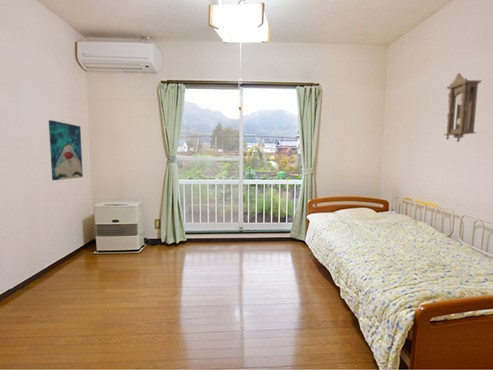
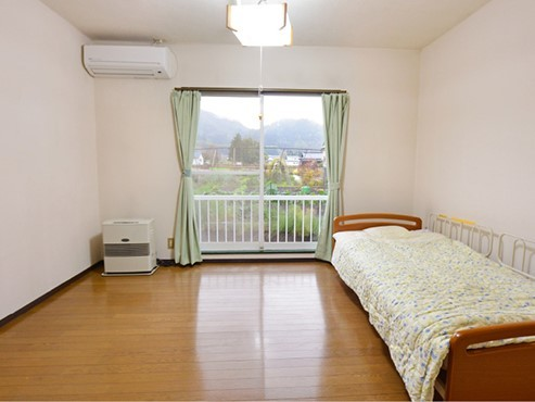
- pendulum clock (461, 108)
- wall art (67, 151)
